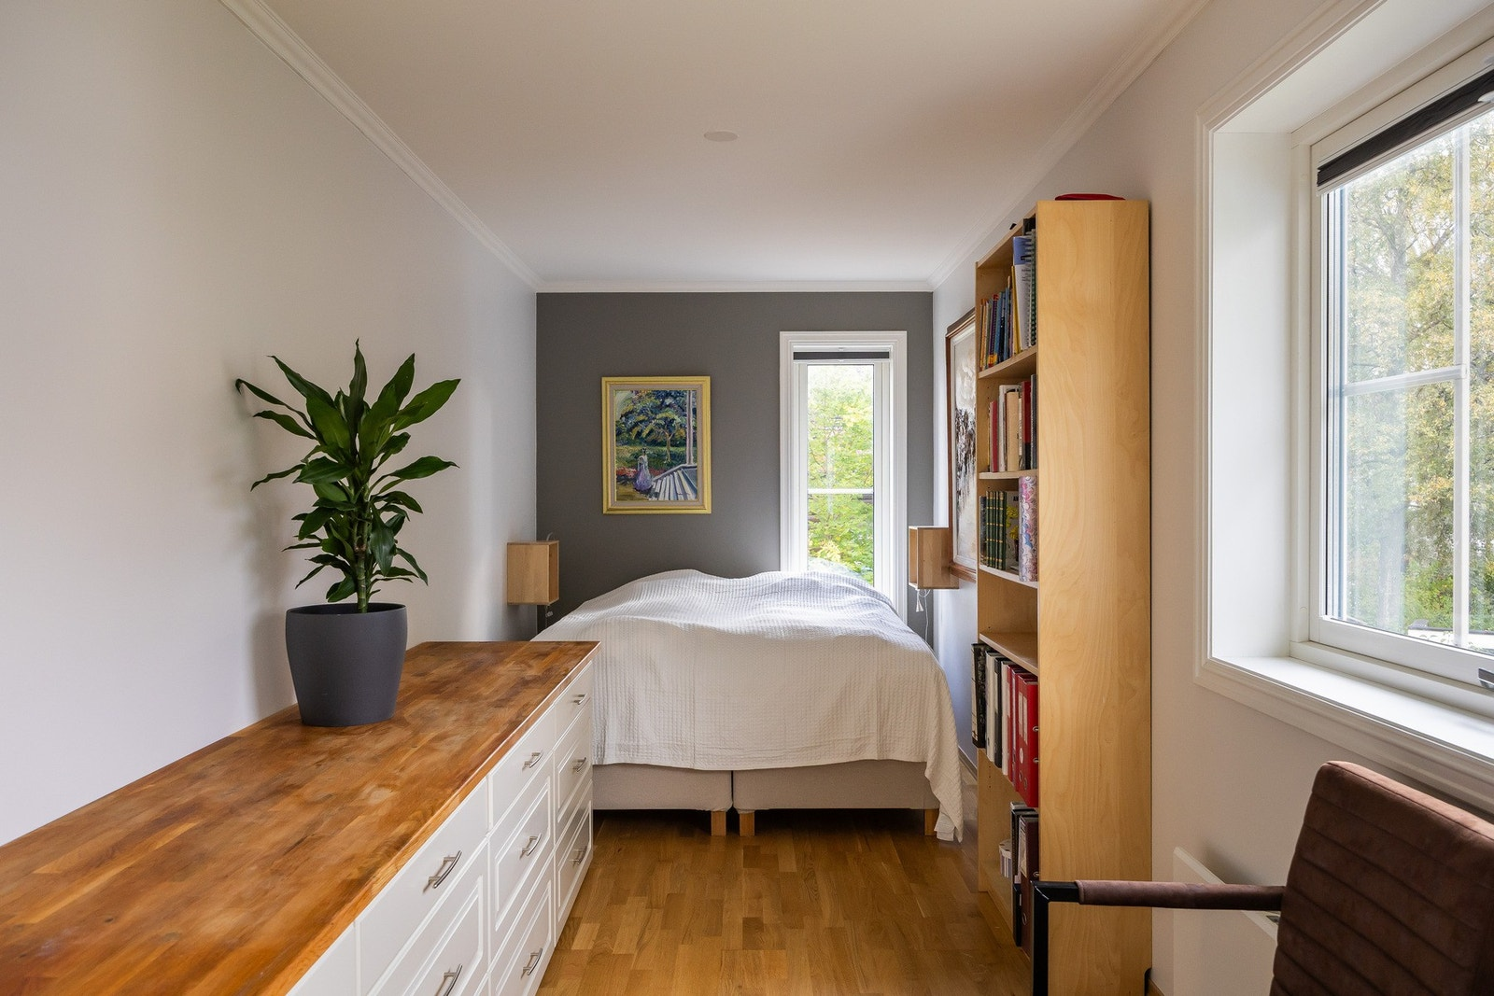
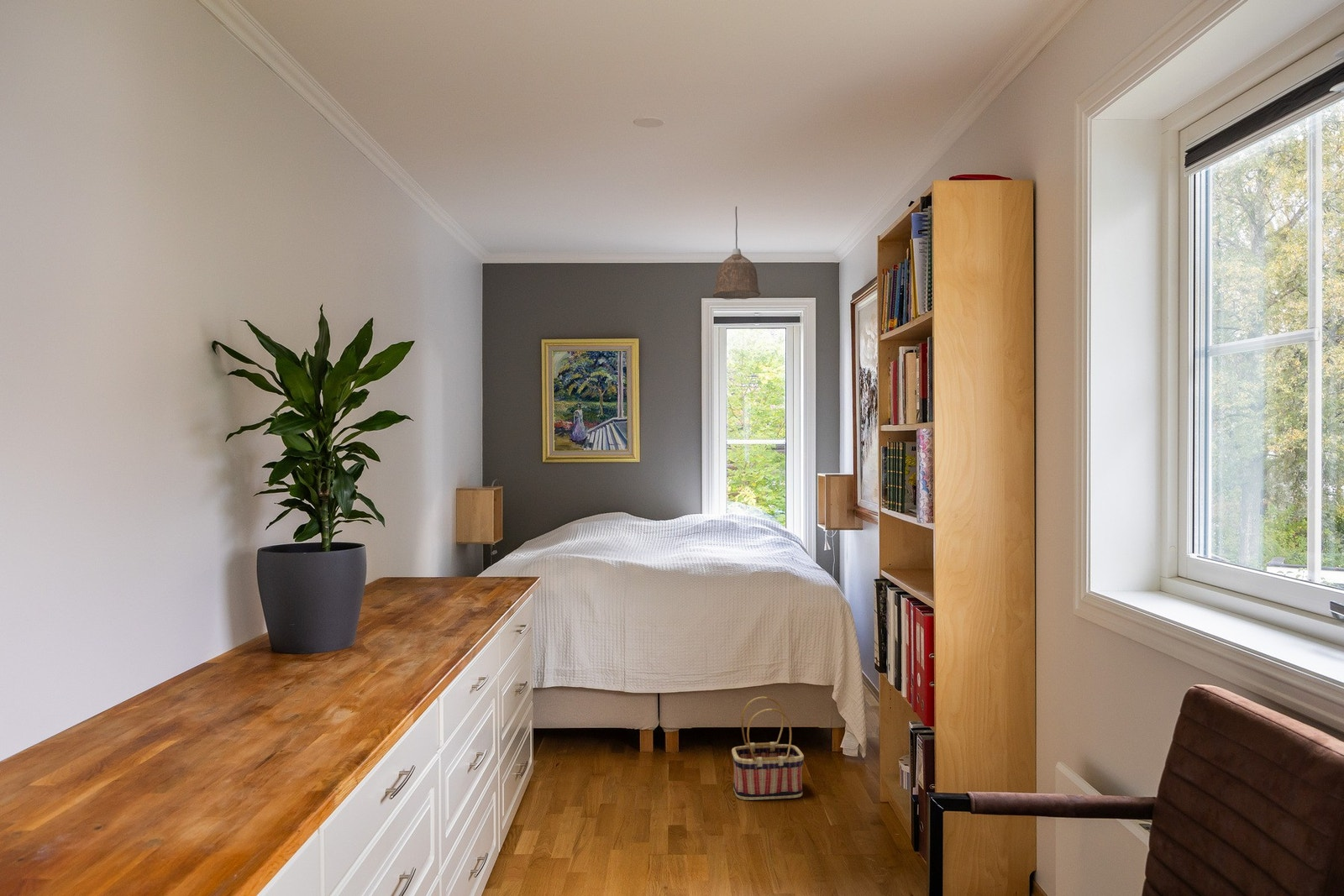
+ basket (767, 747)
+ pendant lamp (736, 250)
